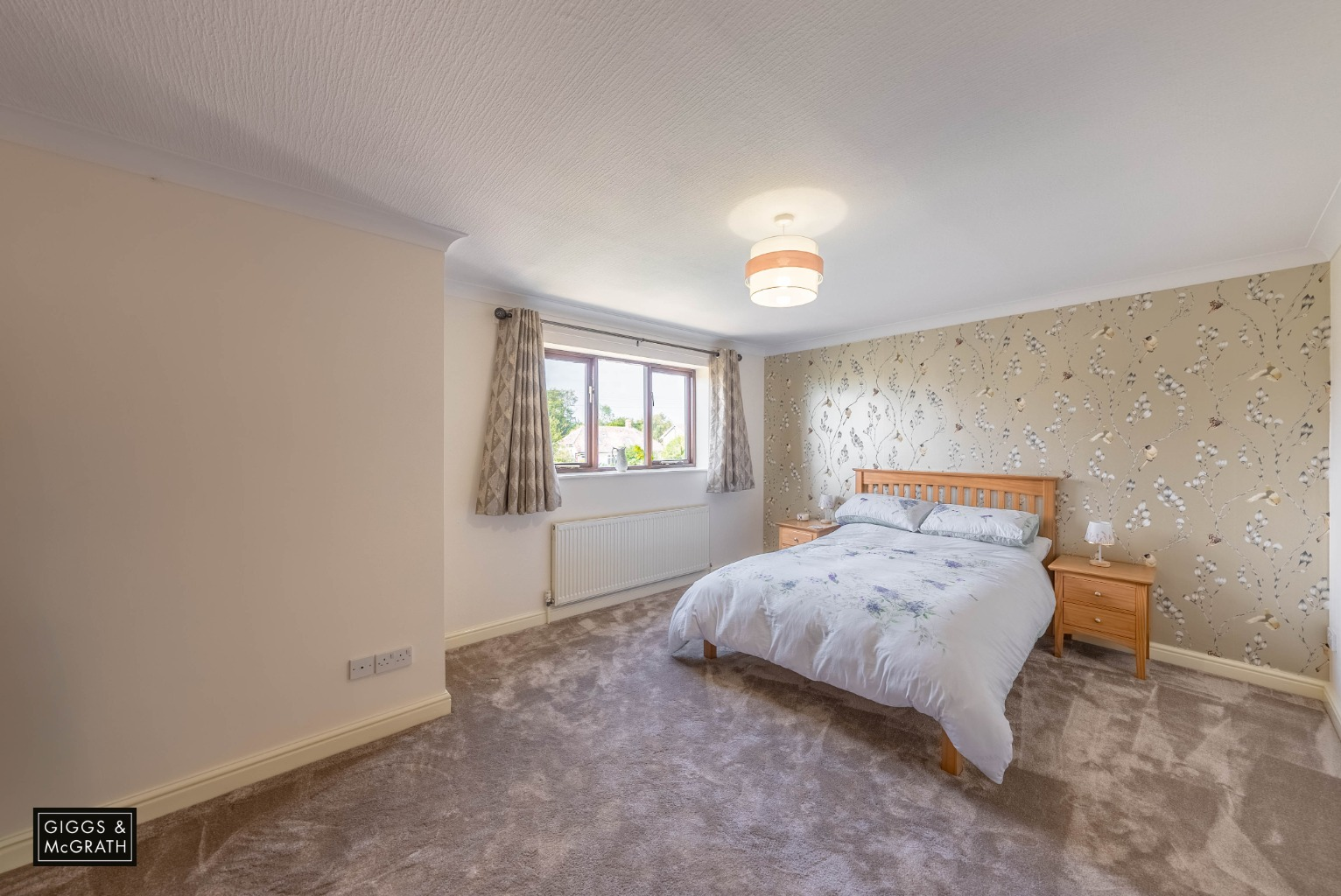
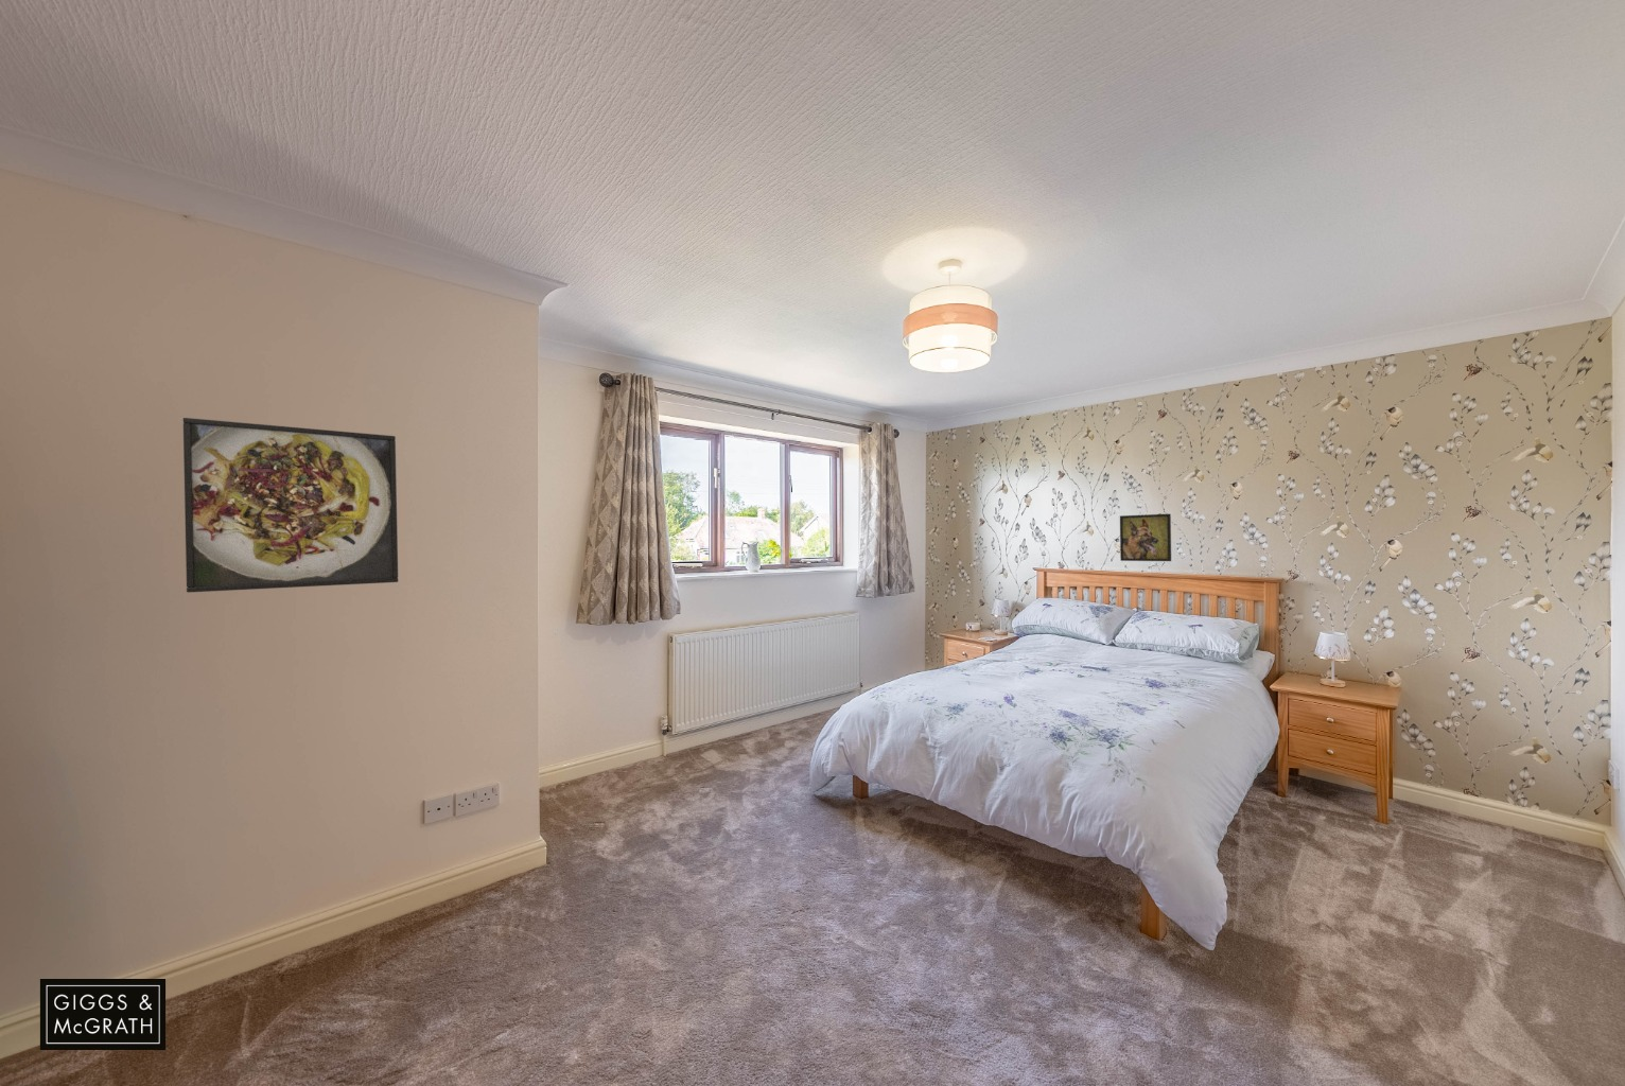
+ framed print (301, 507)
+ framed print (1144, 538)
